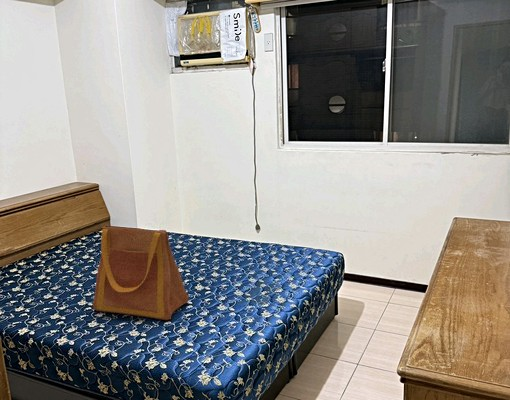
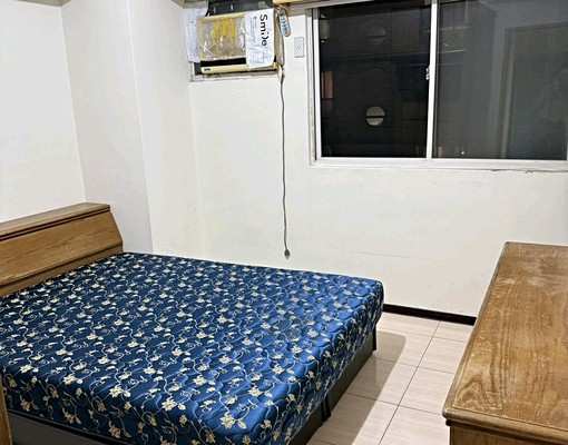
- tote bag (137, 268)
